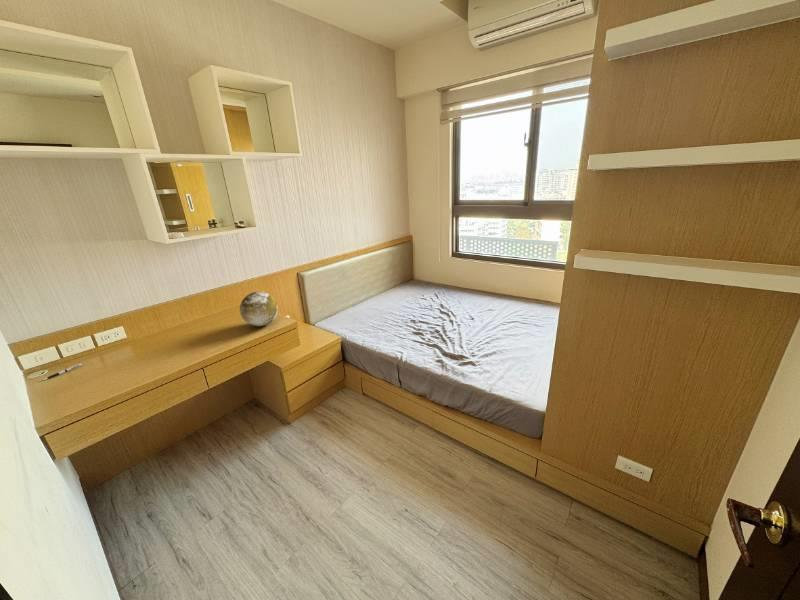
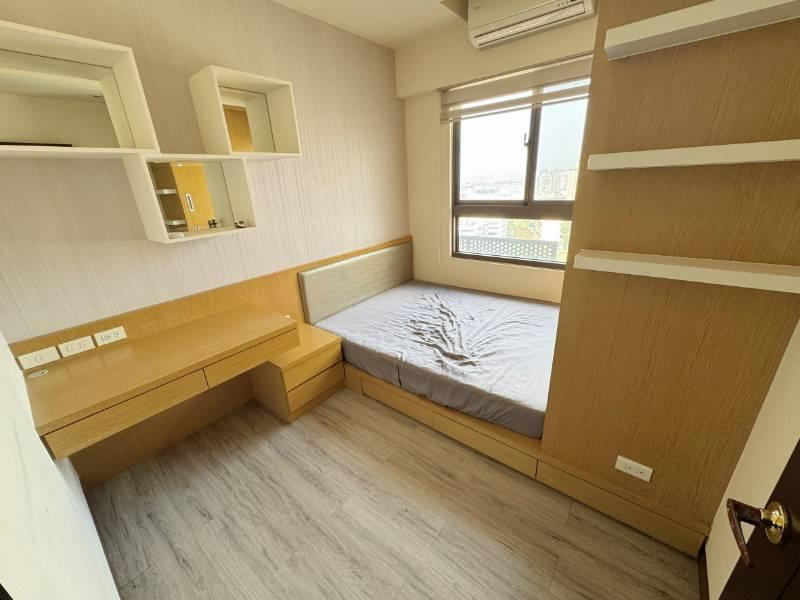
- decorative orb (259, 309)
- pen (62, 371)
